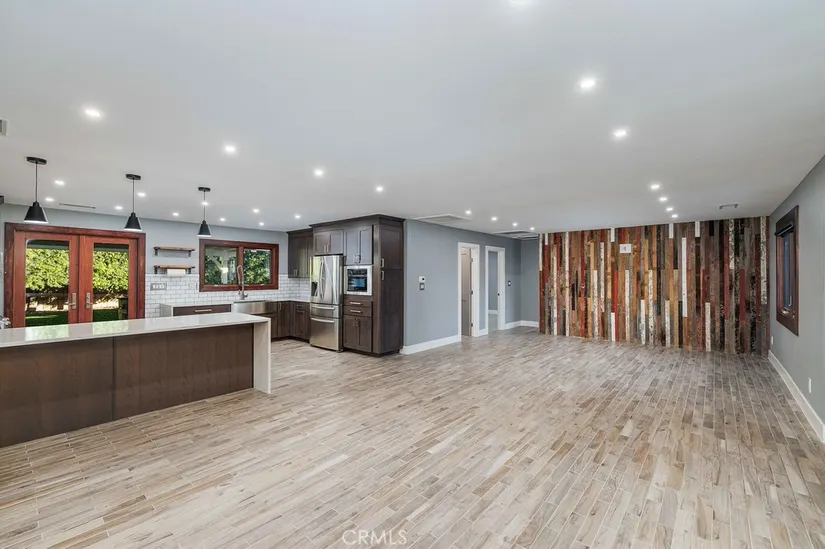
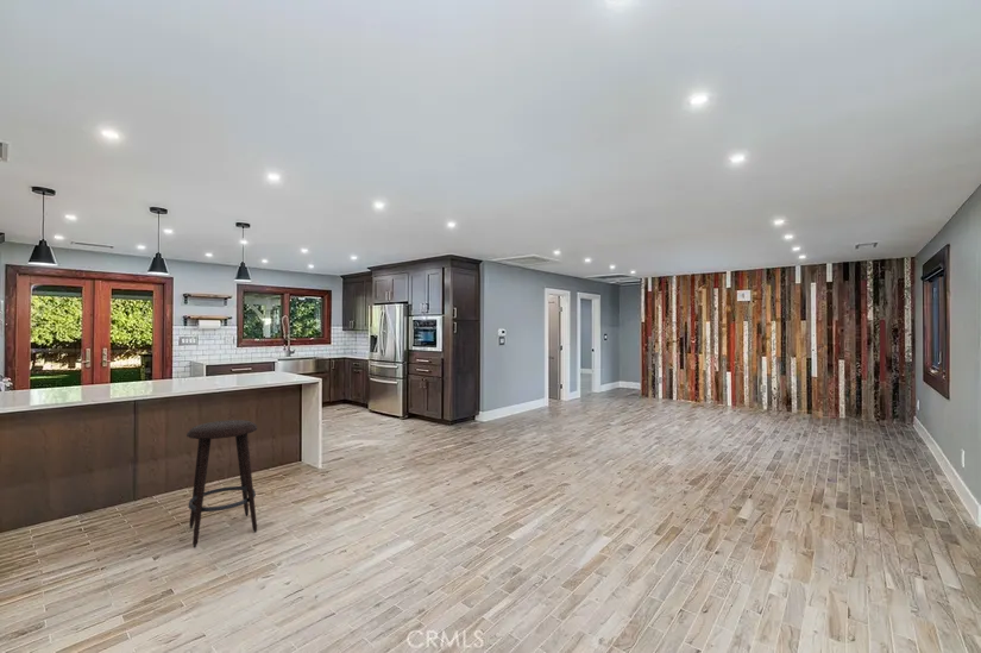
+ stool (222, 488)
